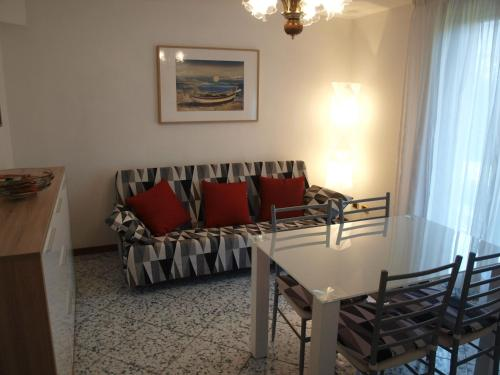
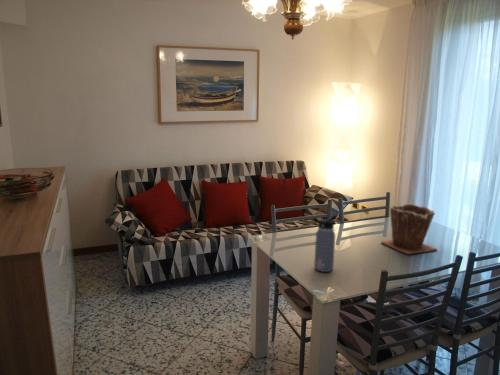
+ water bottle (326, 241)
+ plant pot (410, 227)
